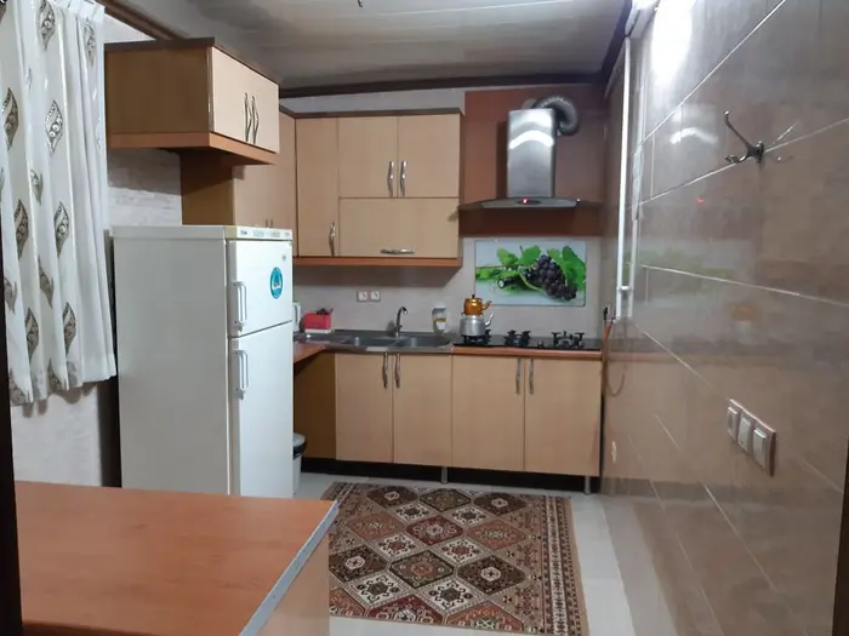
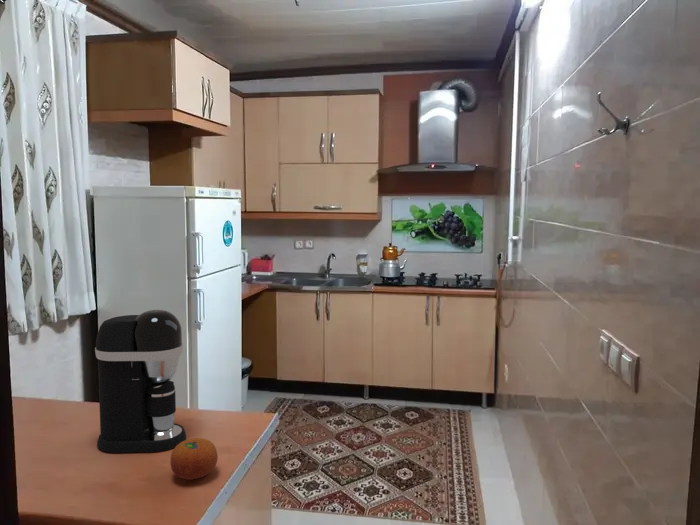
+ coffee maker (140, 376)
+ fruit (194, 458)
